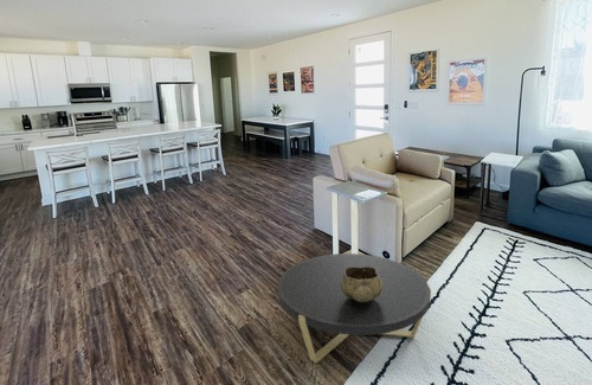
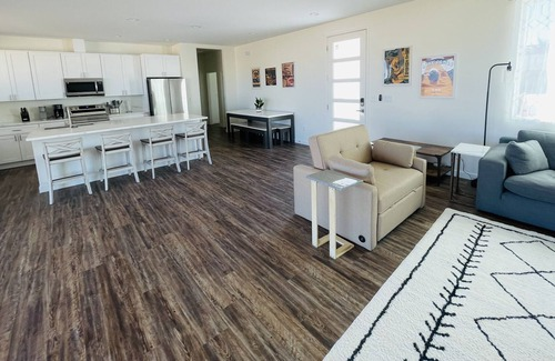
- coffee table (352, 306)
- decorative bowl (361, 284)
